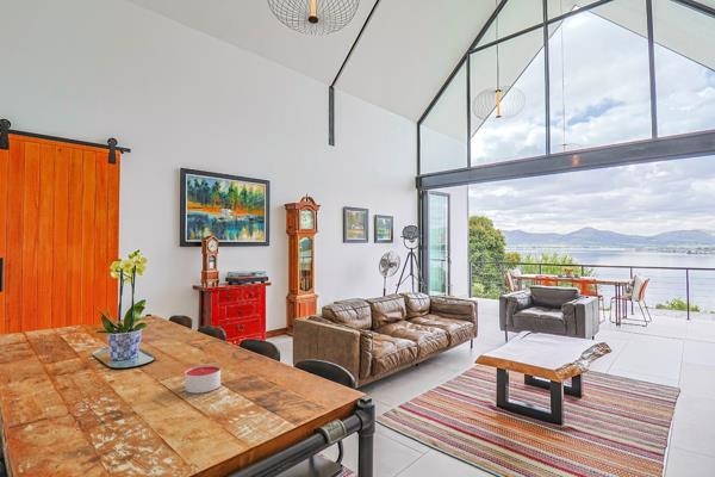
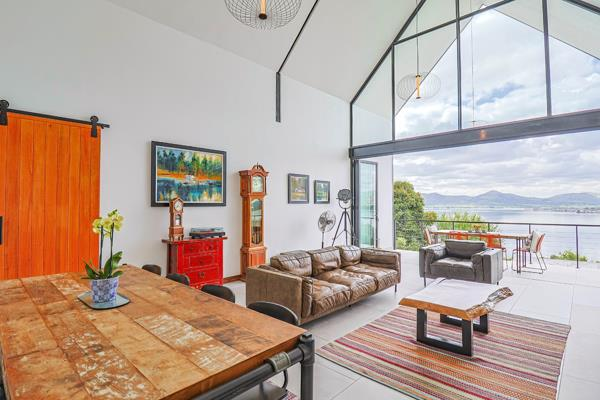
- candle (203, 377)
